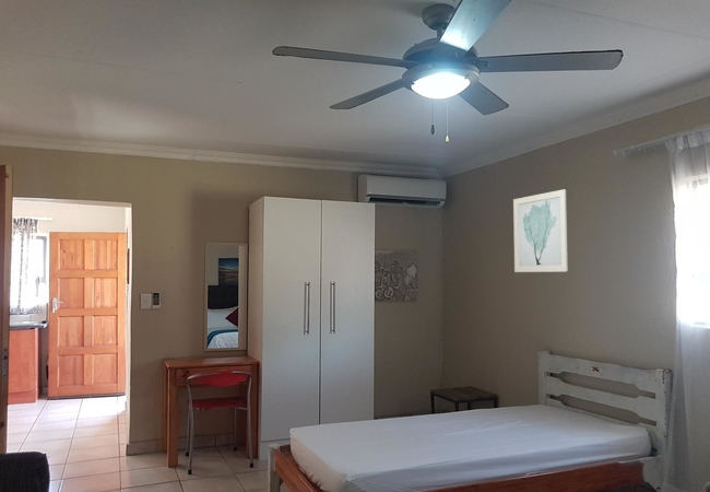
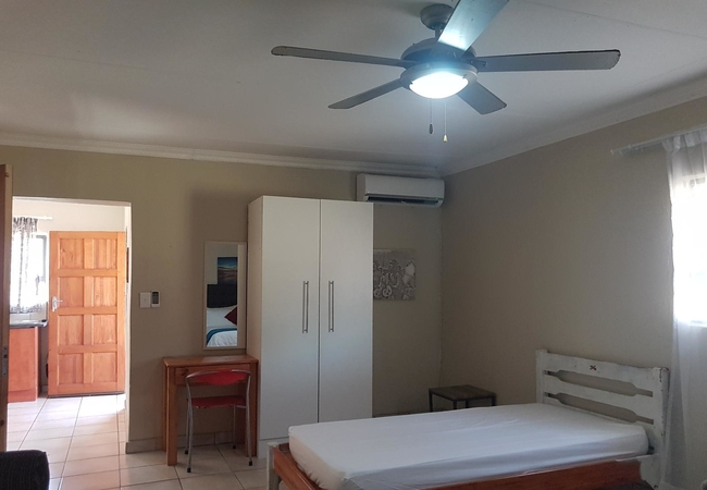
- wall art (539, 233)
